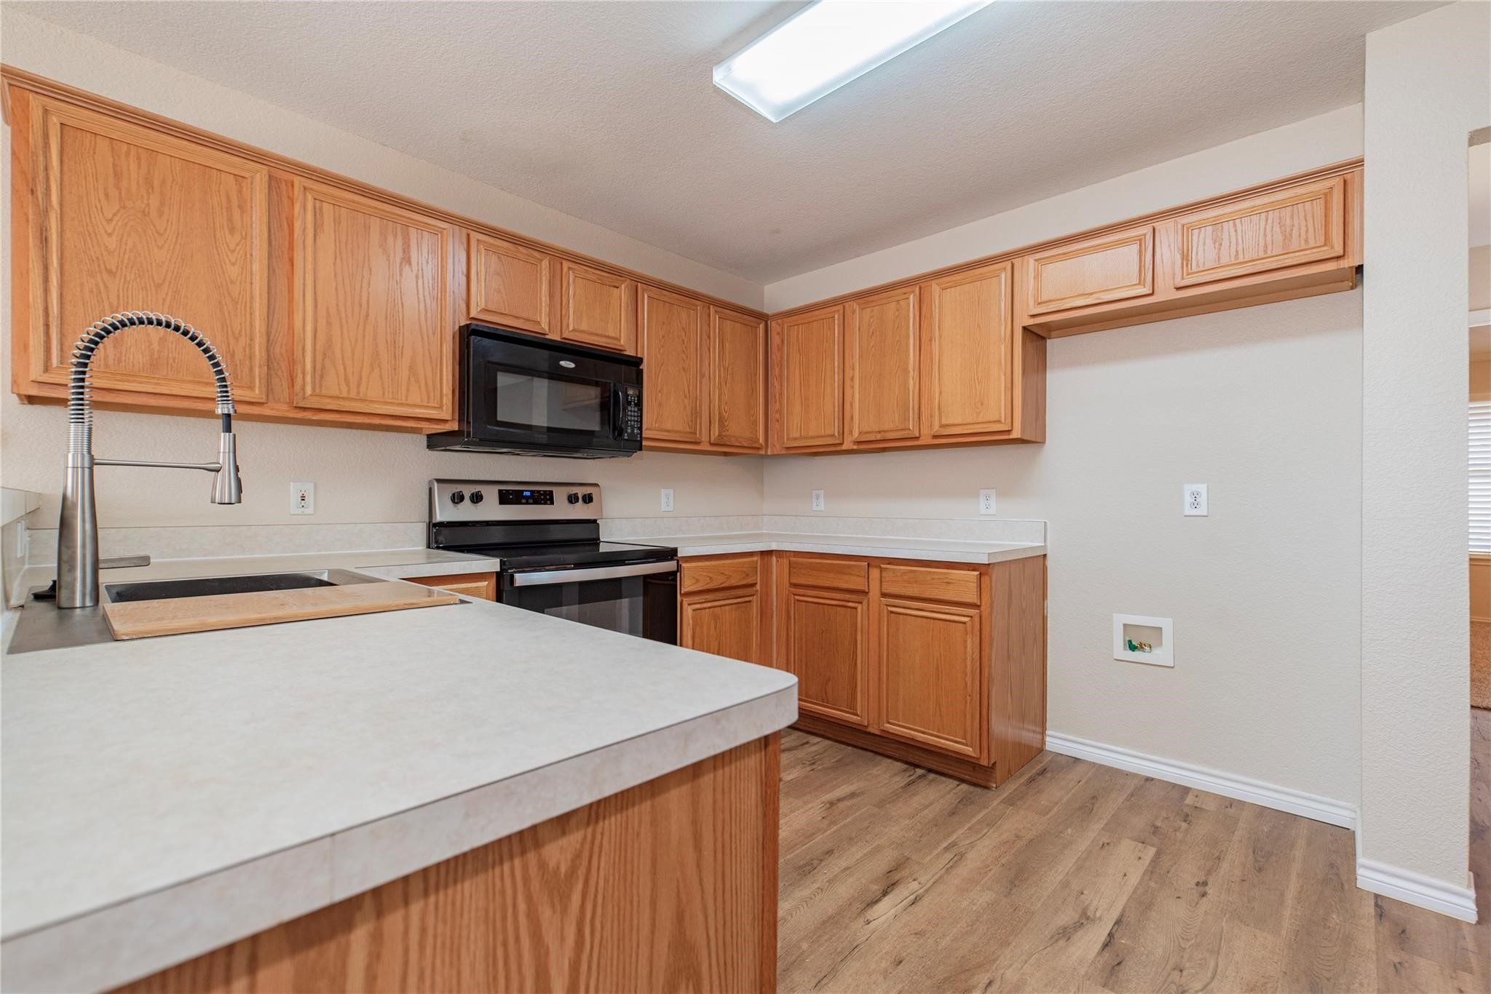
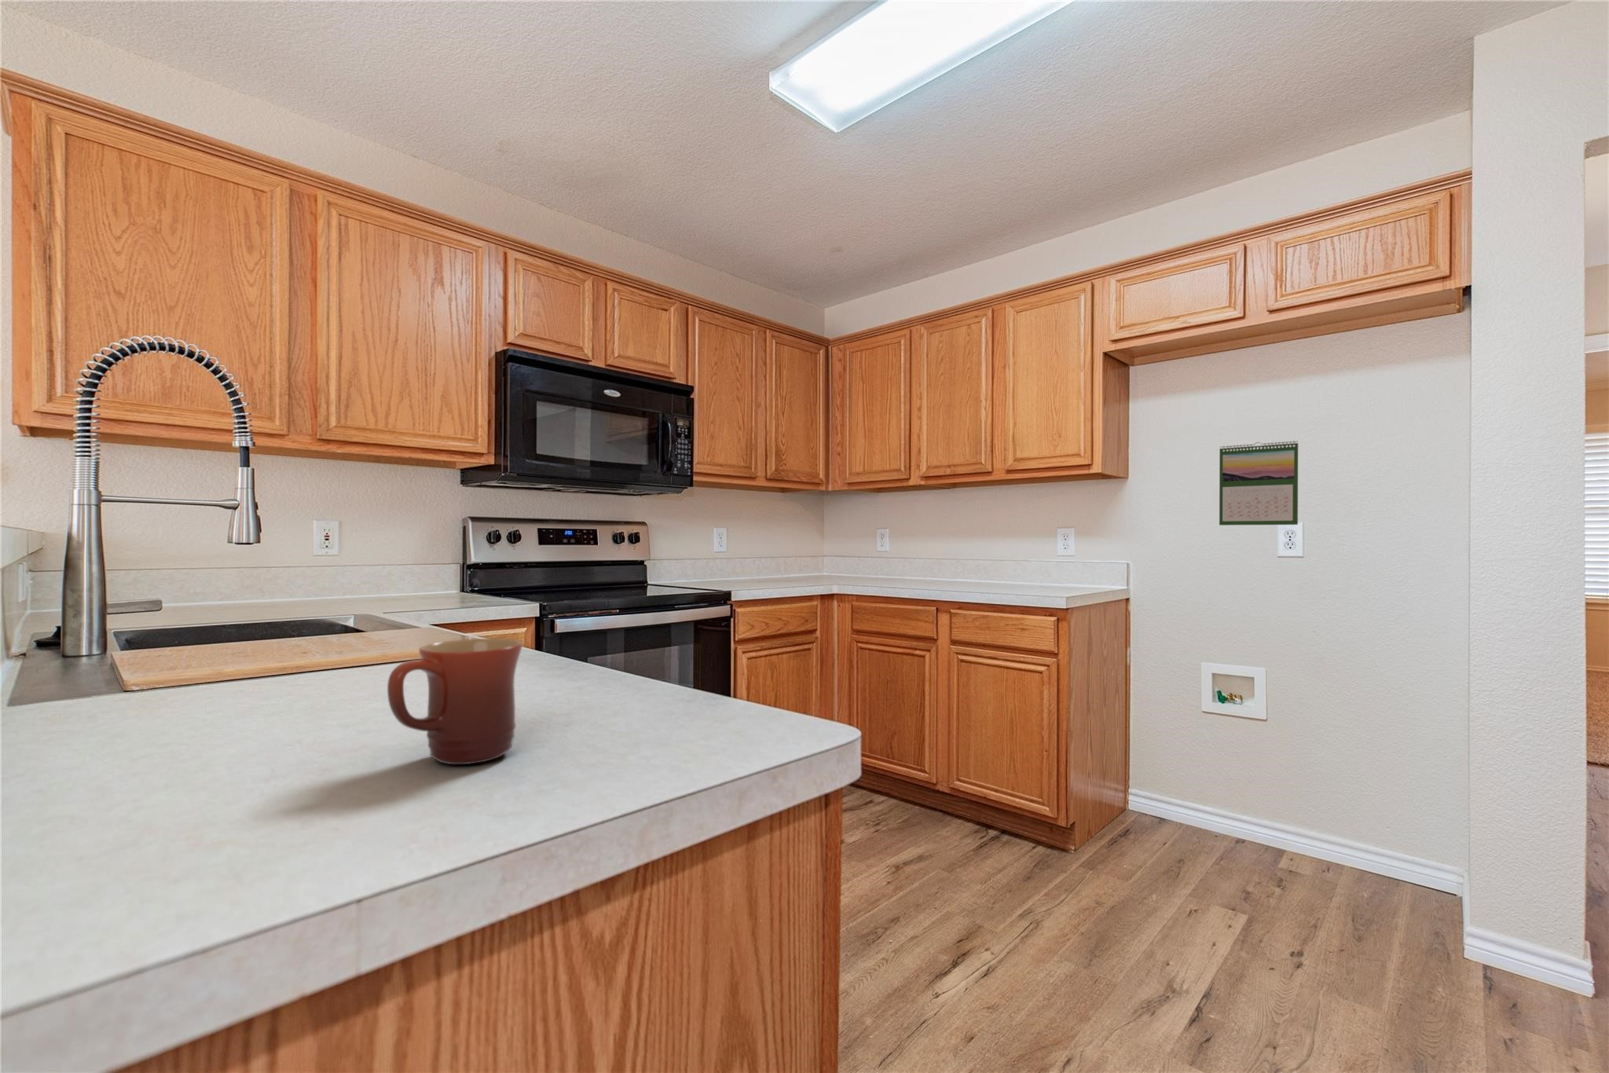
+ calendar (1257, 483)
+ mug (456, 703)
